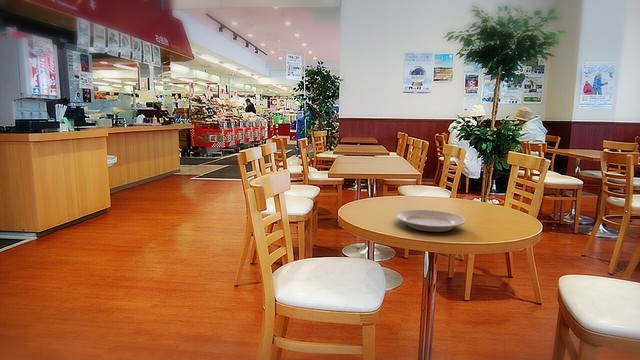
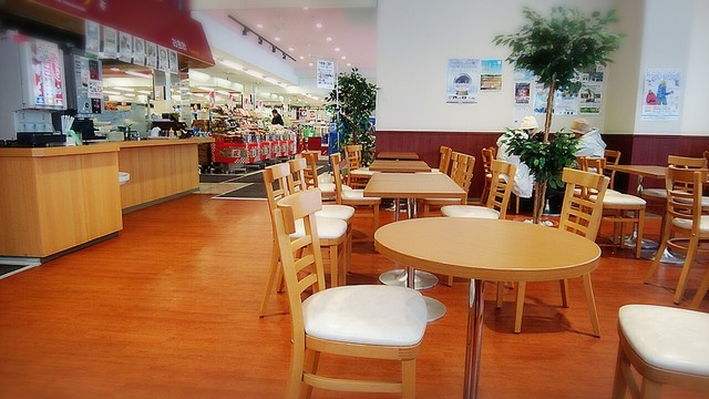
- plate (429, 221)
